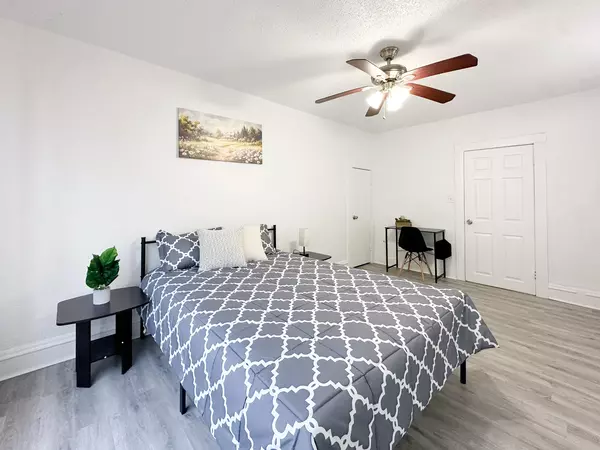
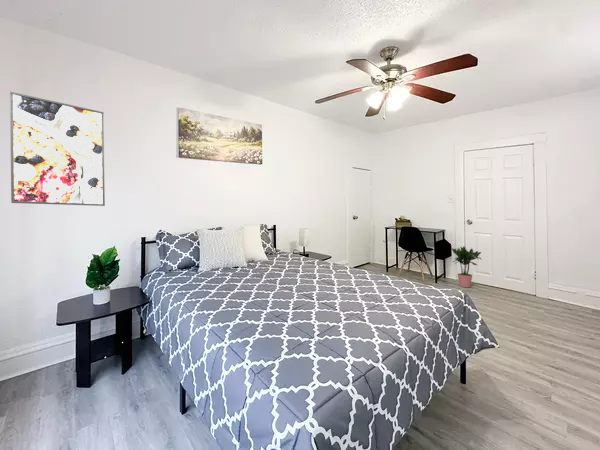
+ potted plant (468, 266)
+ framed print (61, 153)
